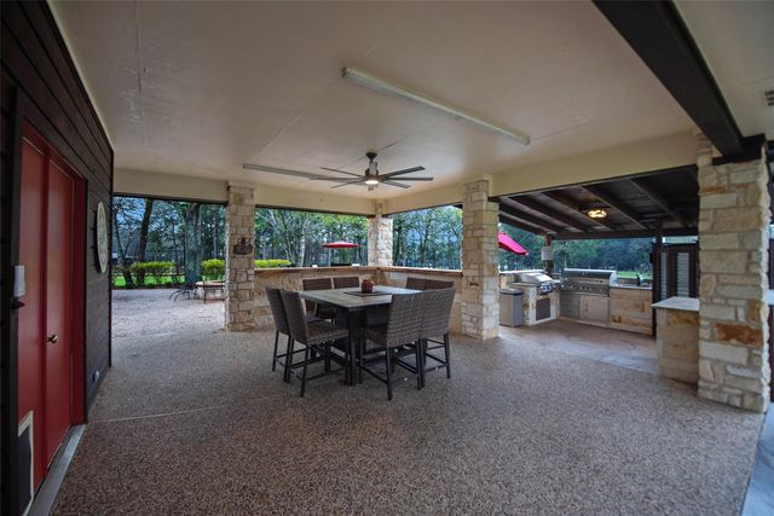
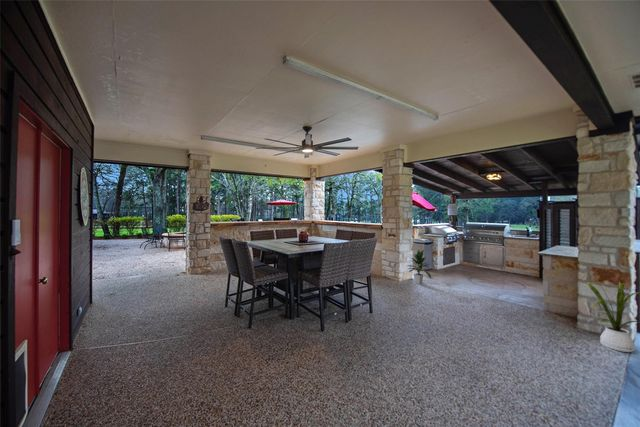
+ indoor plant (419, 266)
+ house plant (612, 310)
